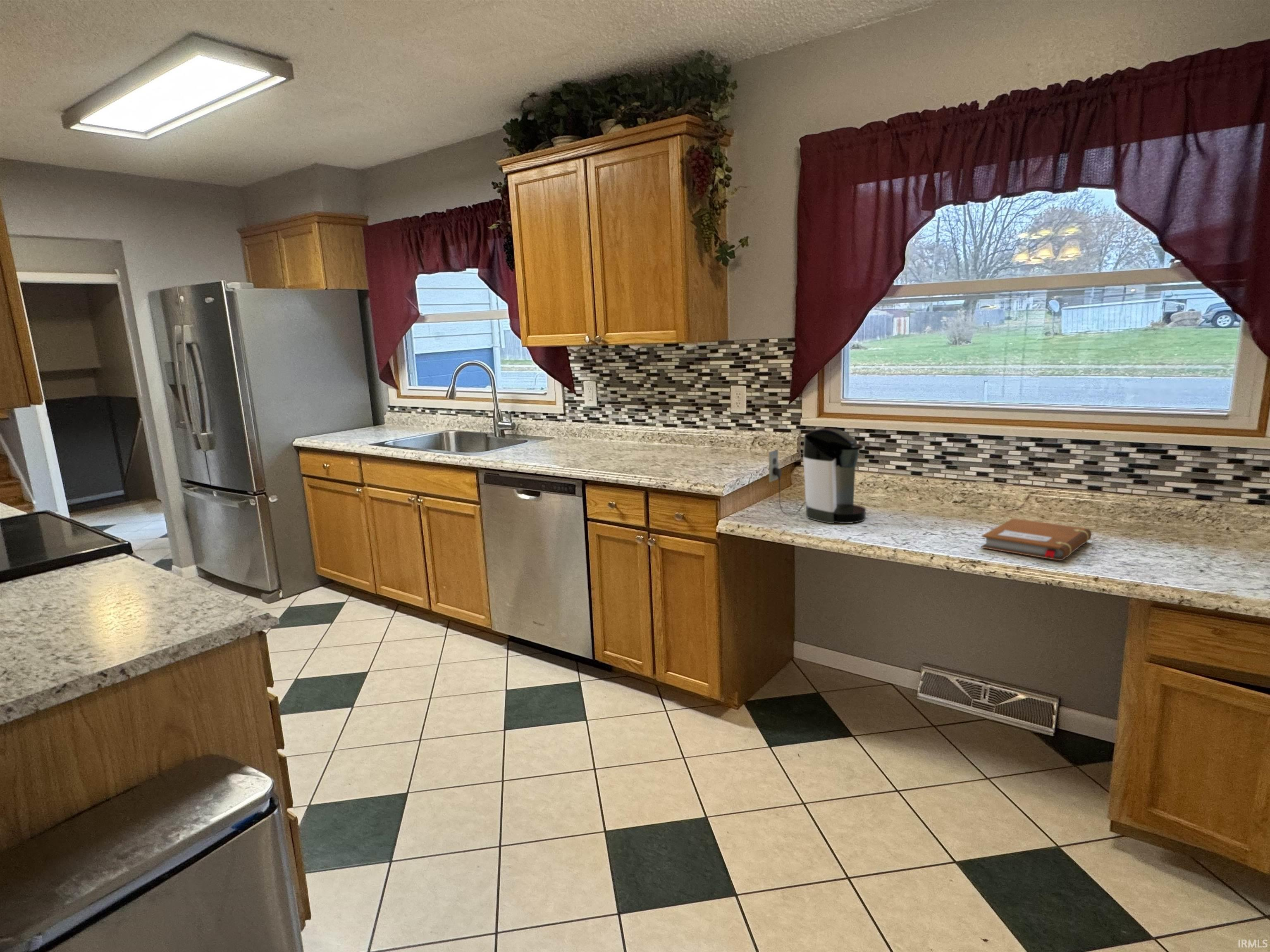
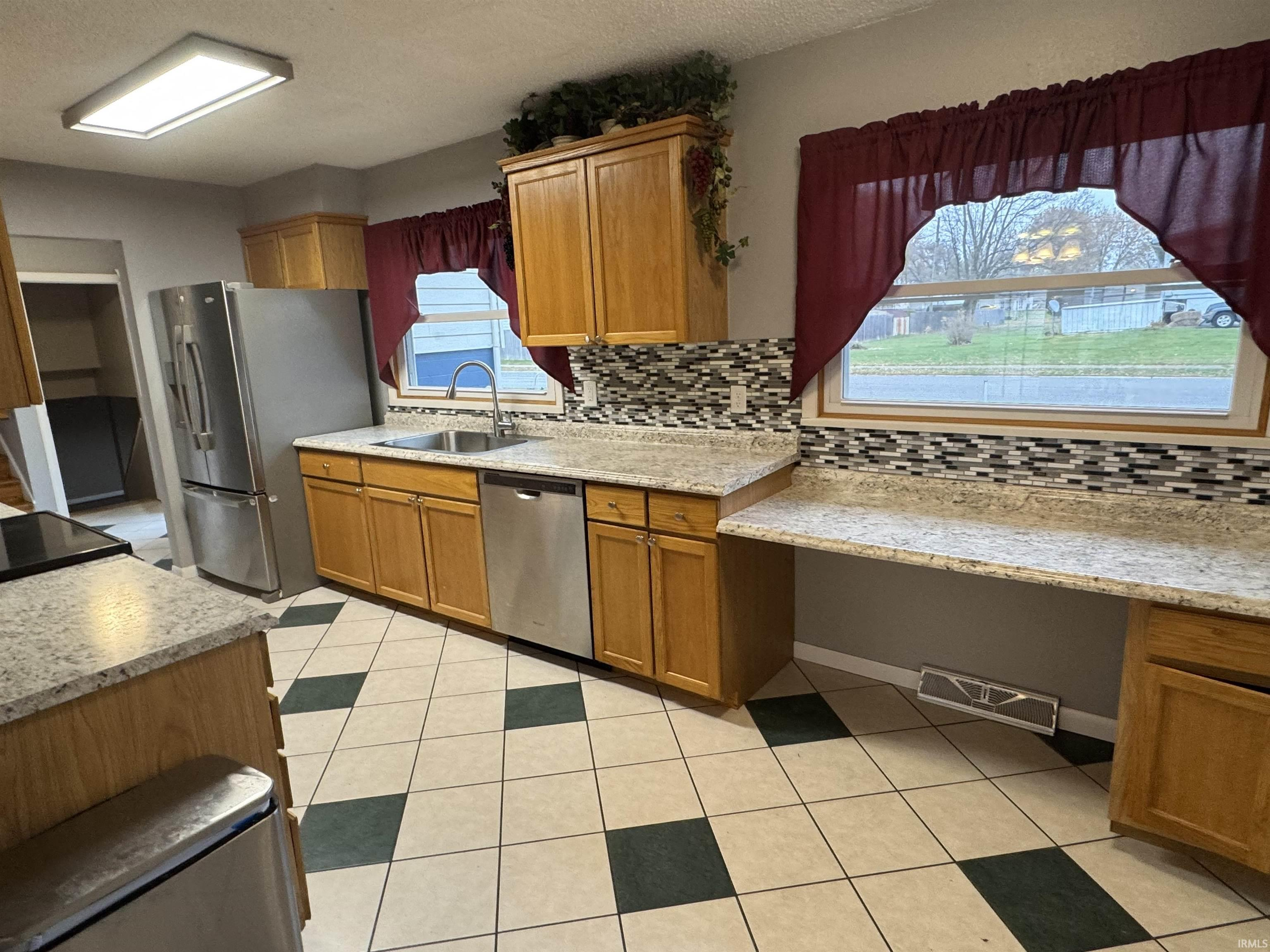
- coffee maker (824, 476)
- notebook (1036, 539)
